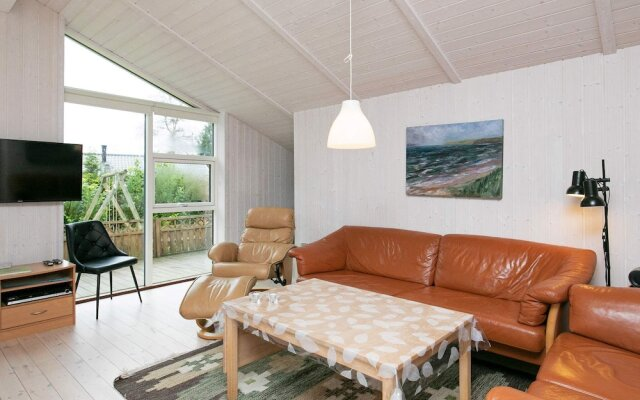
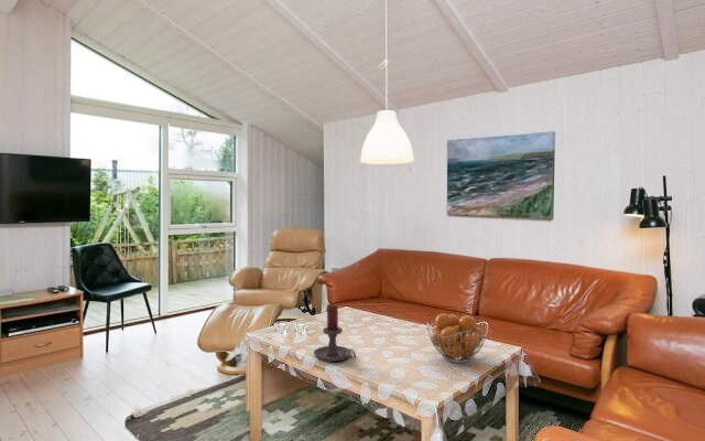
+ fruit basket (456, 336)
+ candle holder (336, 331)
